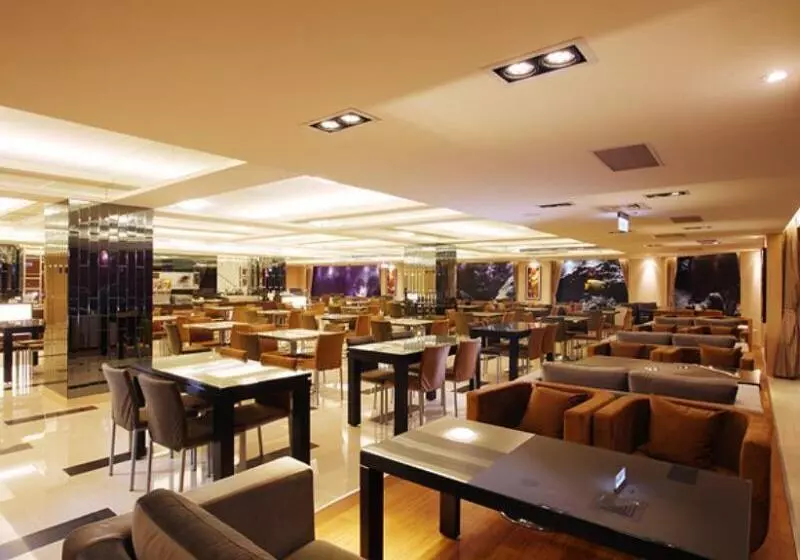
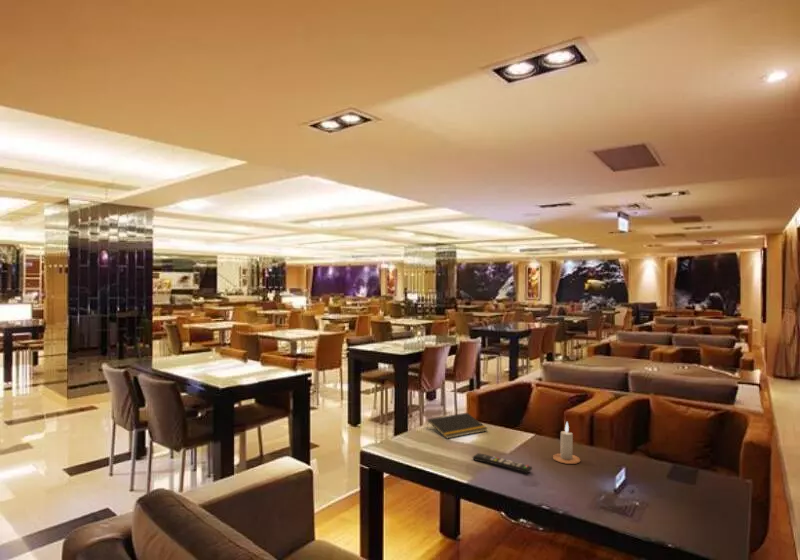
+ notepad (457, 424)
+ candle (566, 440)
+ remote control (501, 462)
